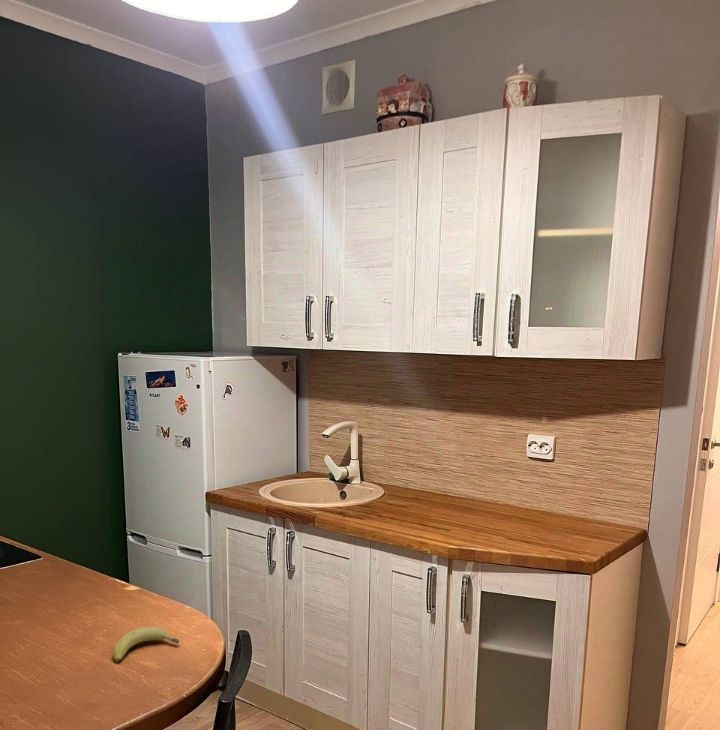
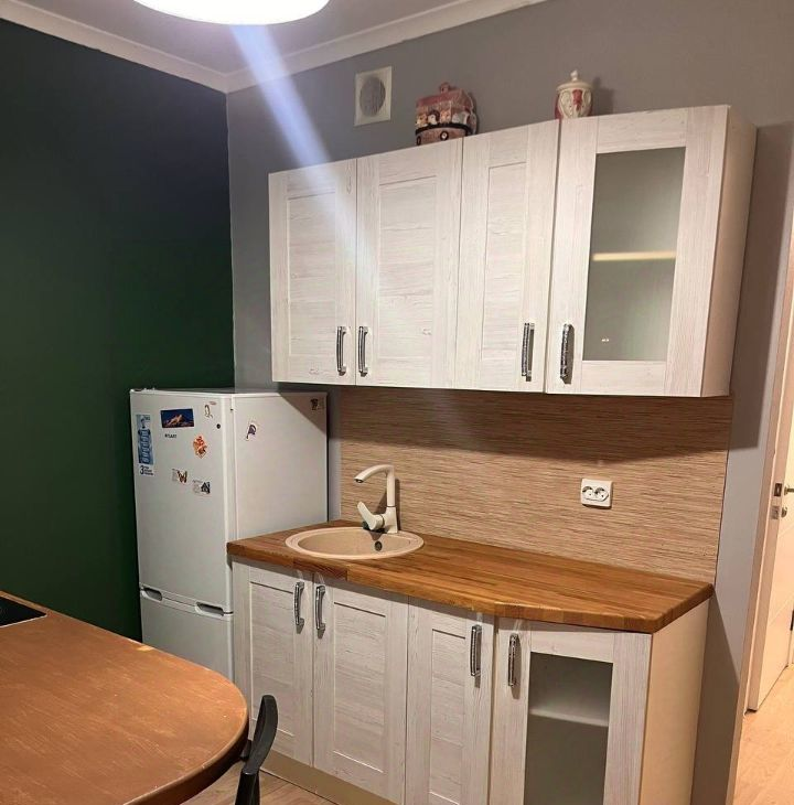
- fruit (143, 640)
